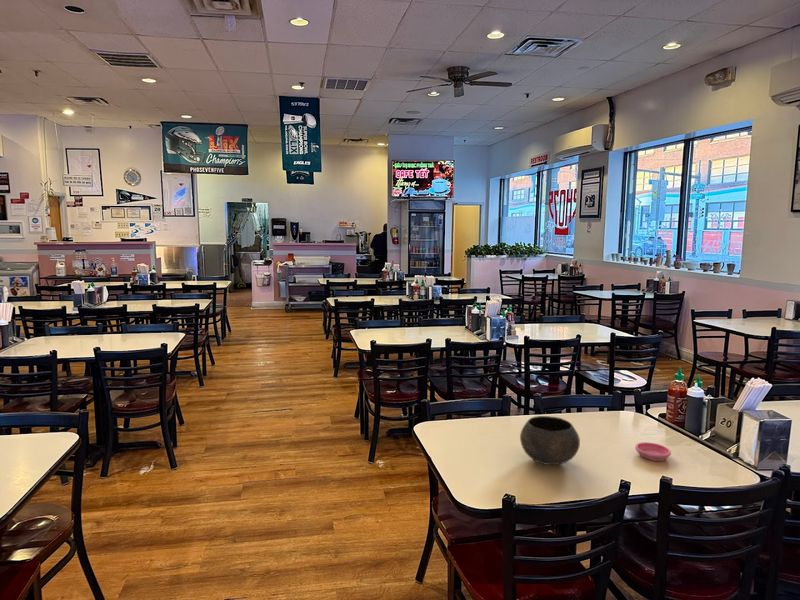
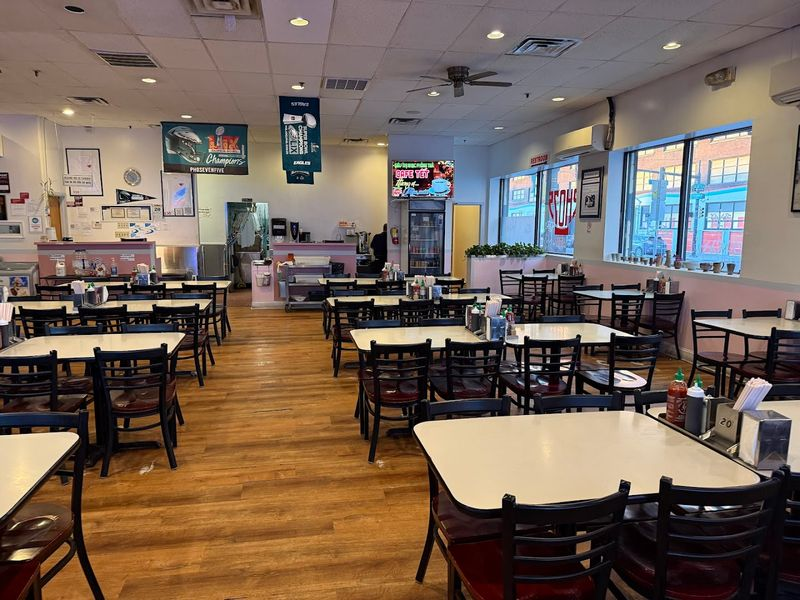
- bowl (549, 442)
- saucer (652, 452)
